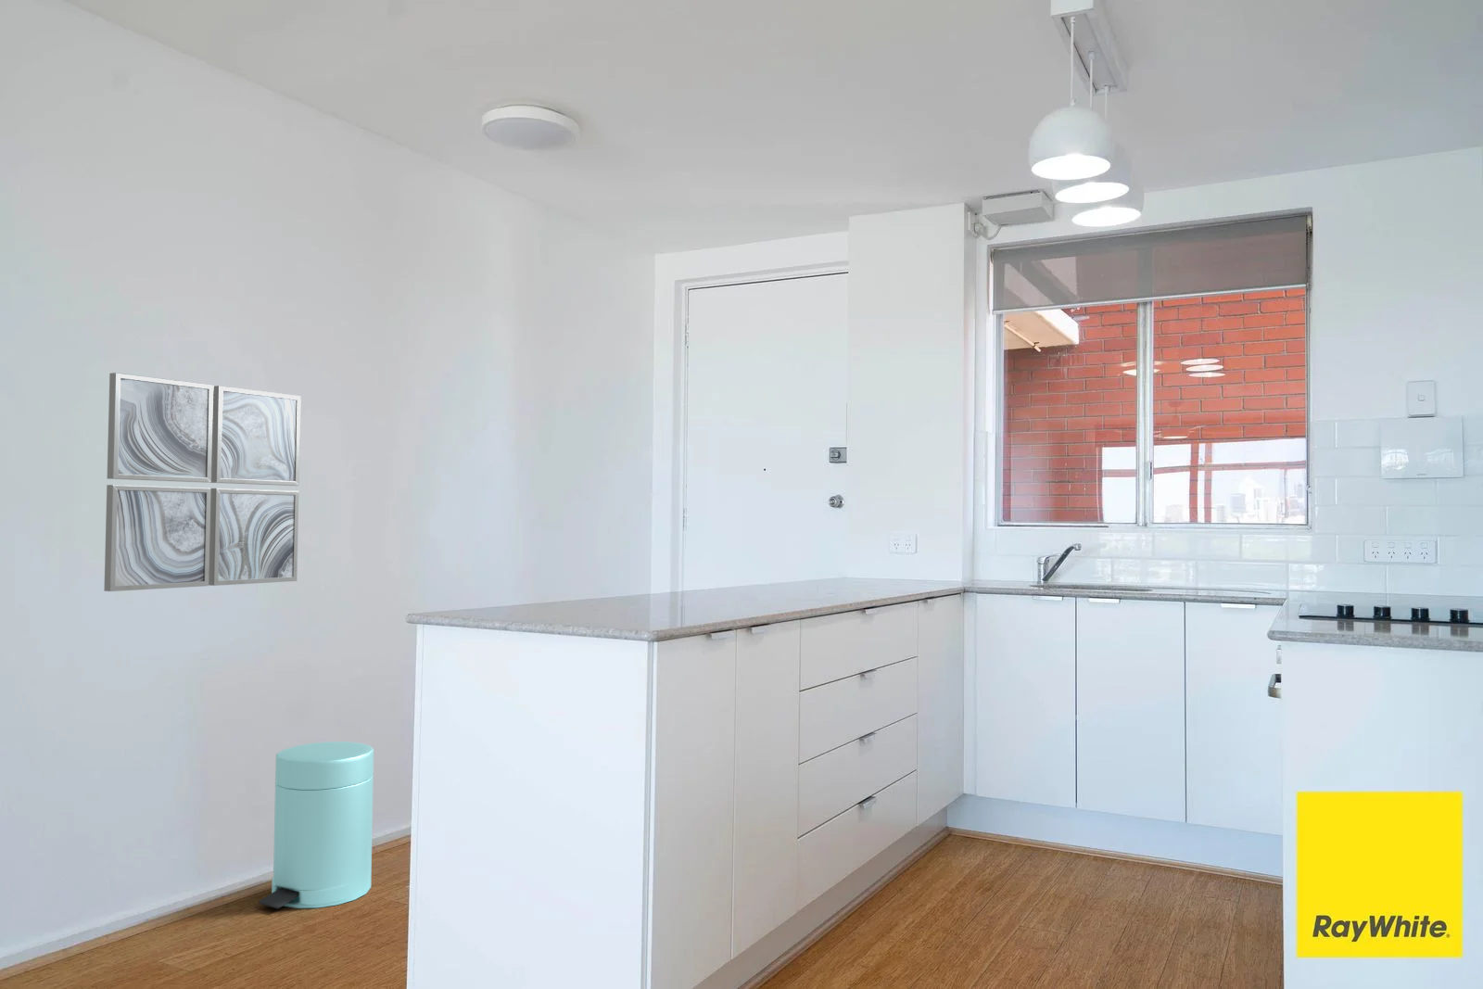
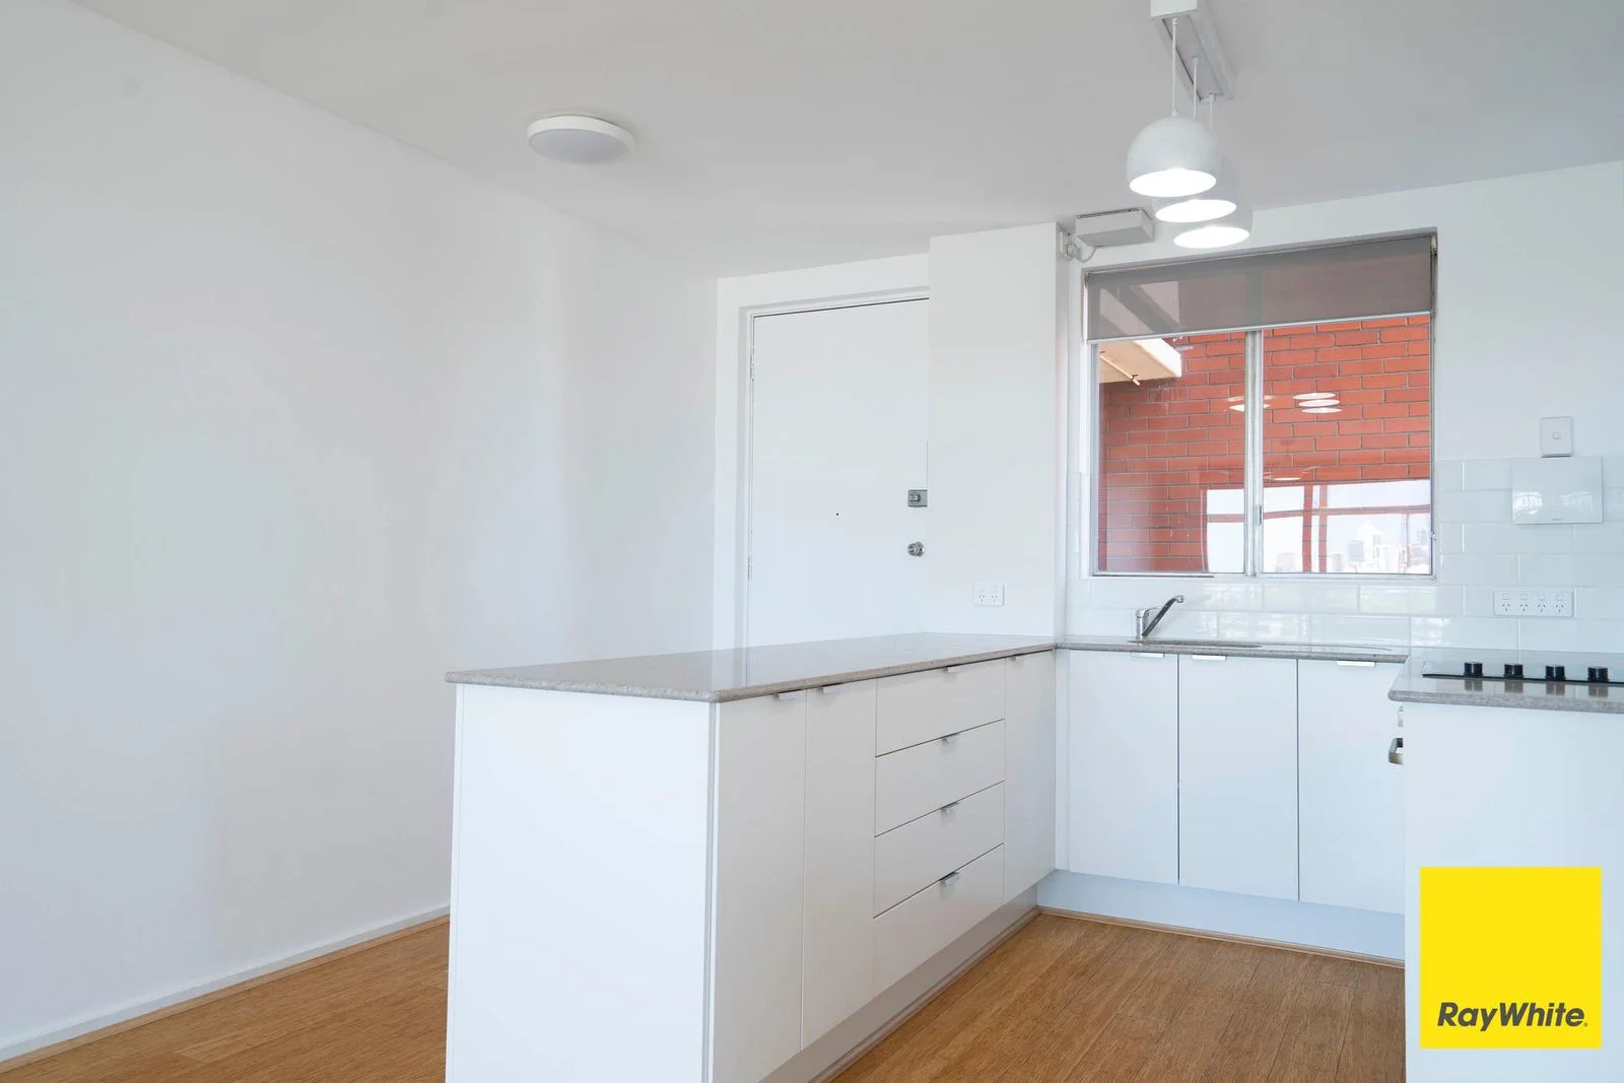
- trash can (316, 822)
- wall art (211, 482)
